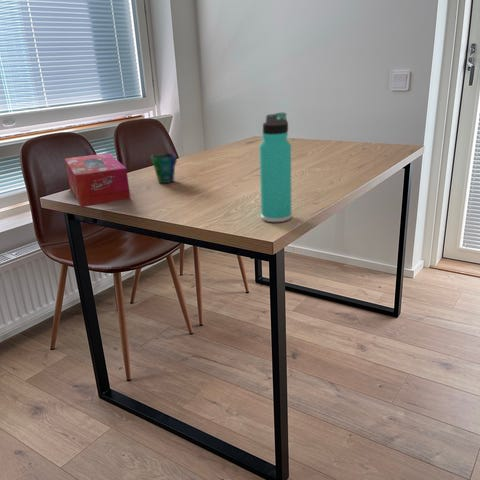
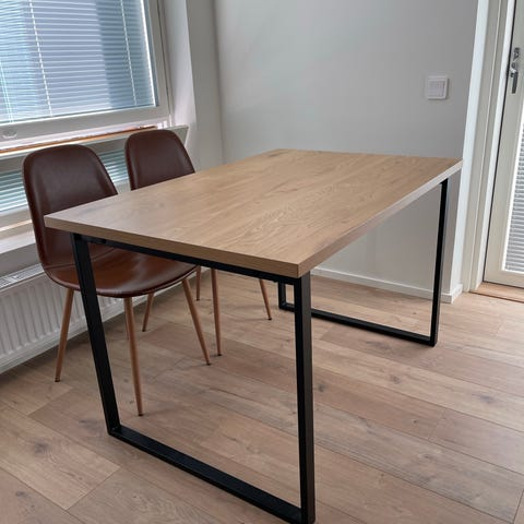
- tissue box (96, 177)
- thermos bottle (275, 168)
- cup (167, 167)
